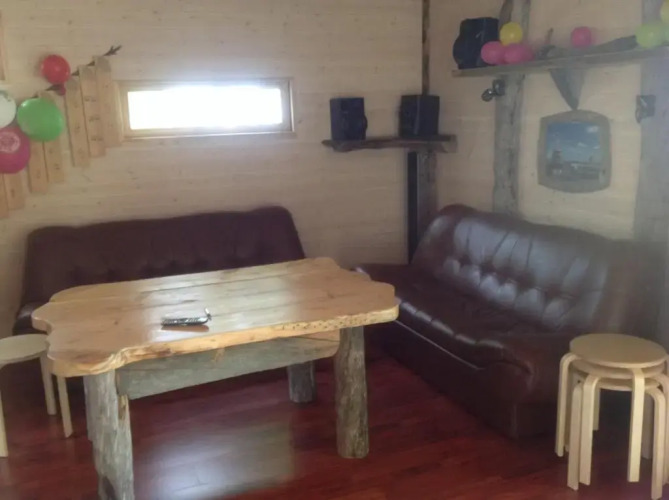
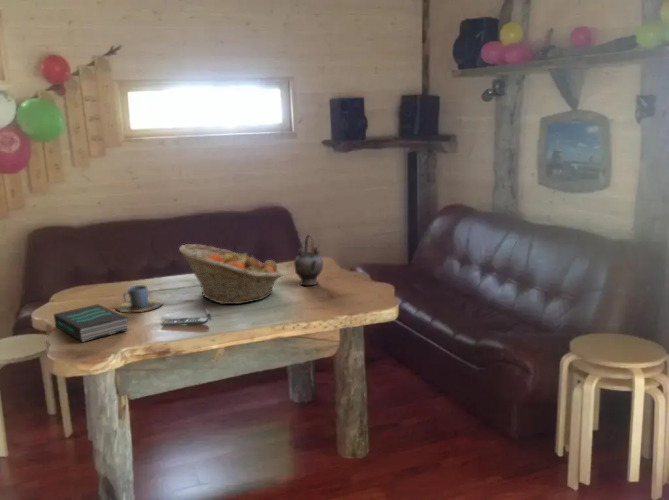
+ fruit basket (230, 269)
+ teapot (309, 259)
+ book (90, 322)
+ cup (138, 296)
